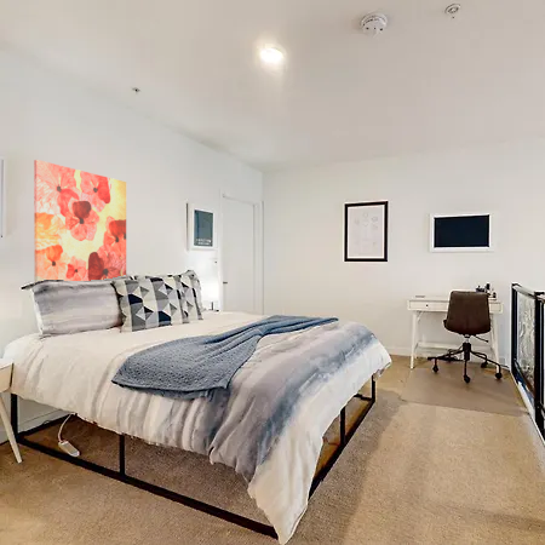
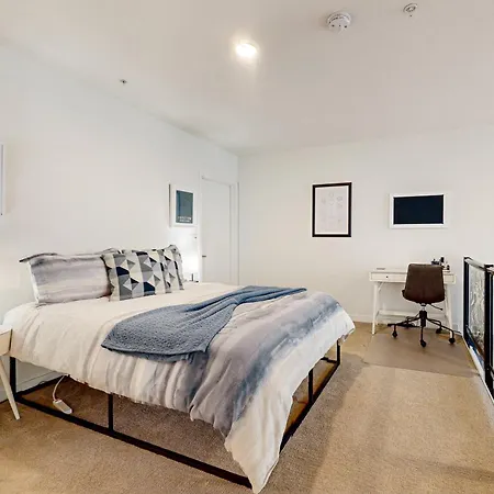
- wall art (85, 240)
